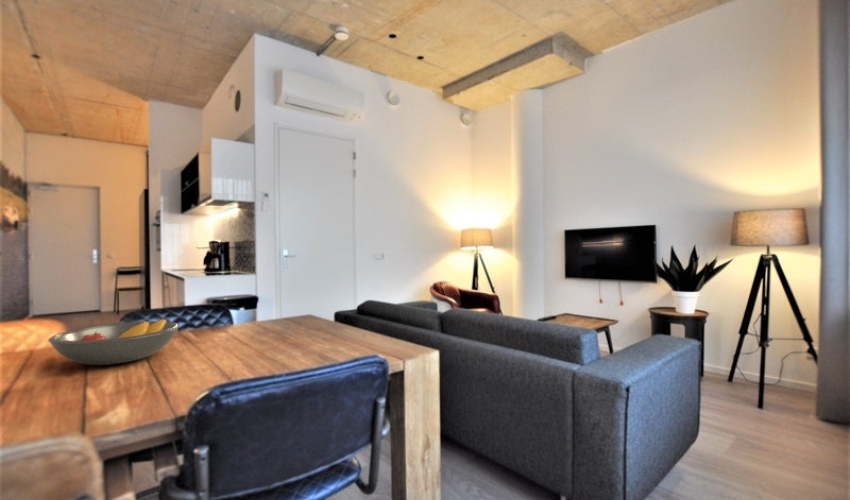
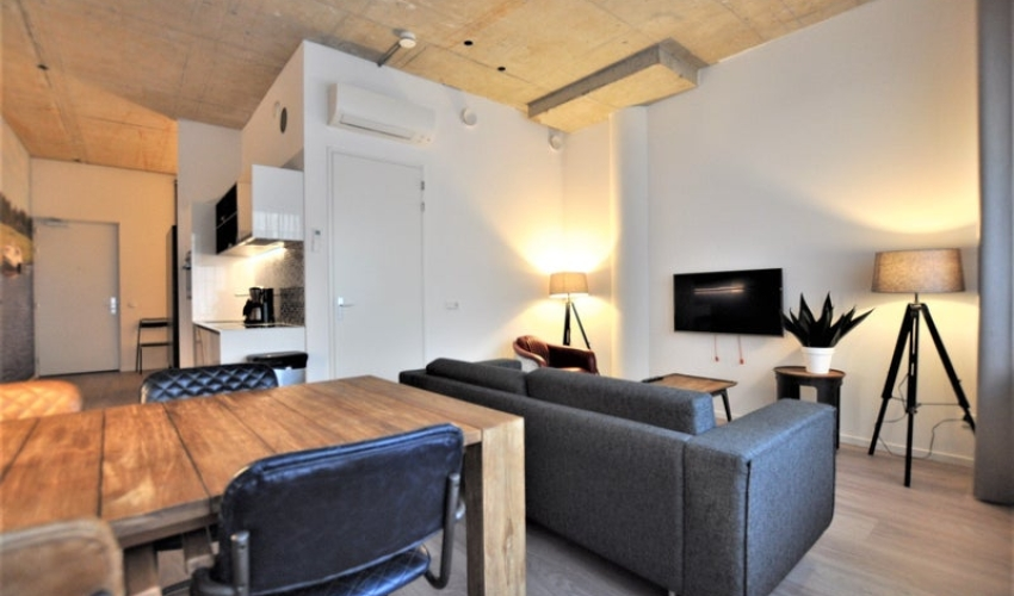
- fruit bowl (119, 340)
